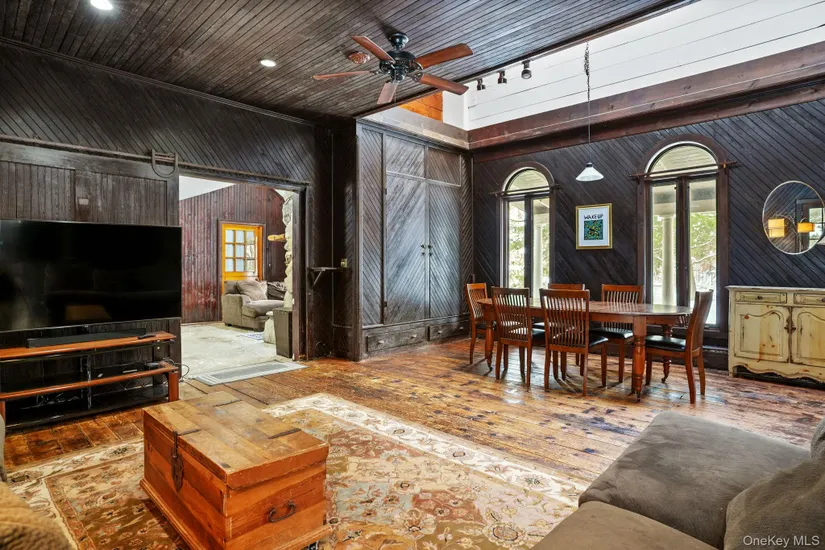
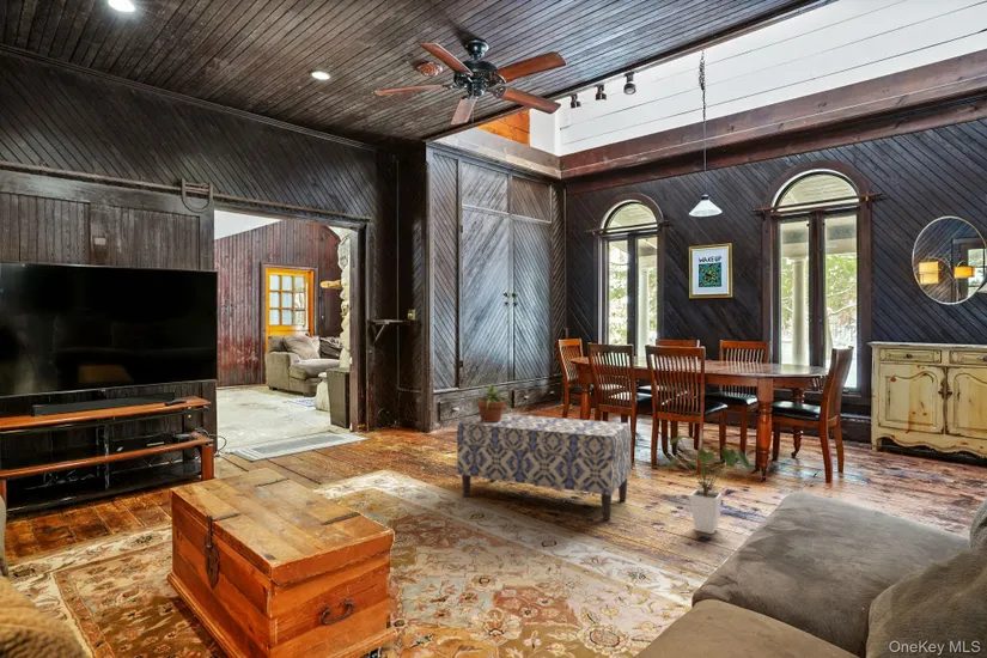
+ potted plant (488, 401)
+ house plant (705, 486)
+ bench (543, 459)
